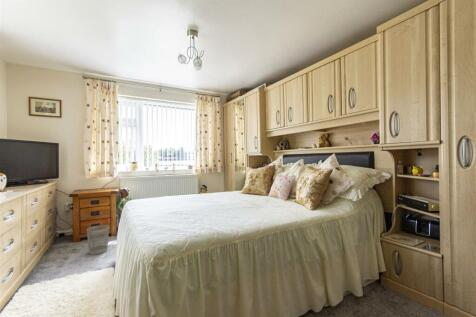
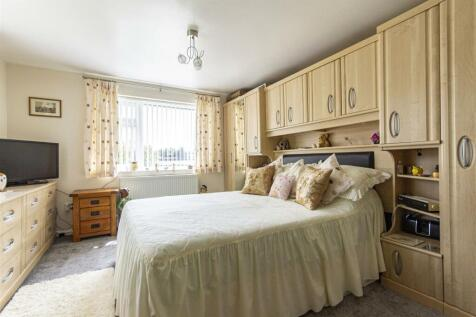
- wastebasket (98, 239)
